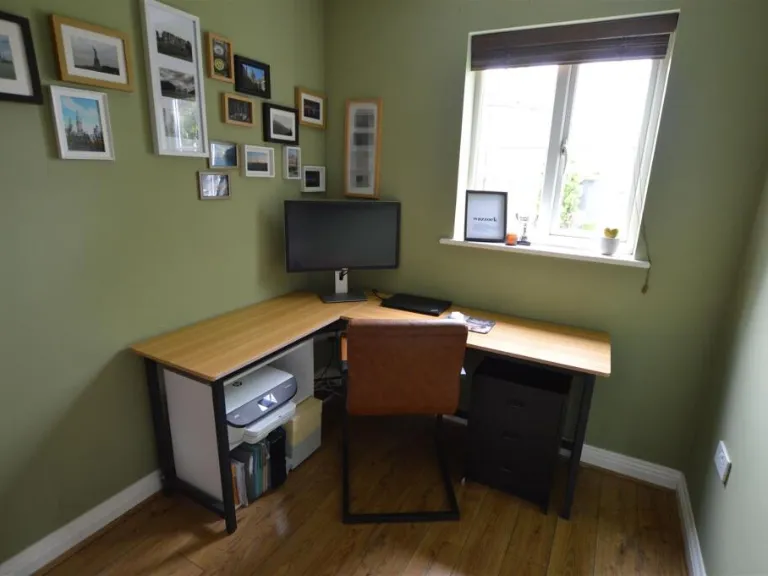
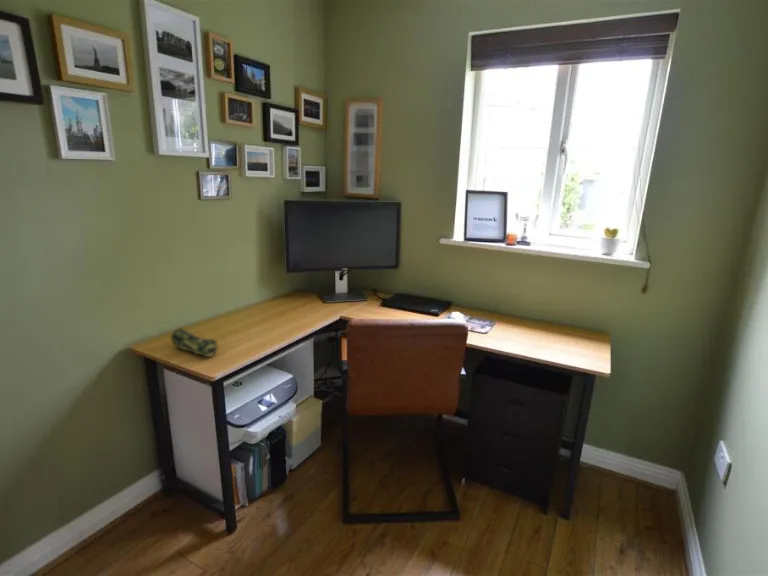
+ pencil case (194, 343)
